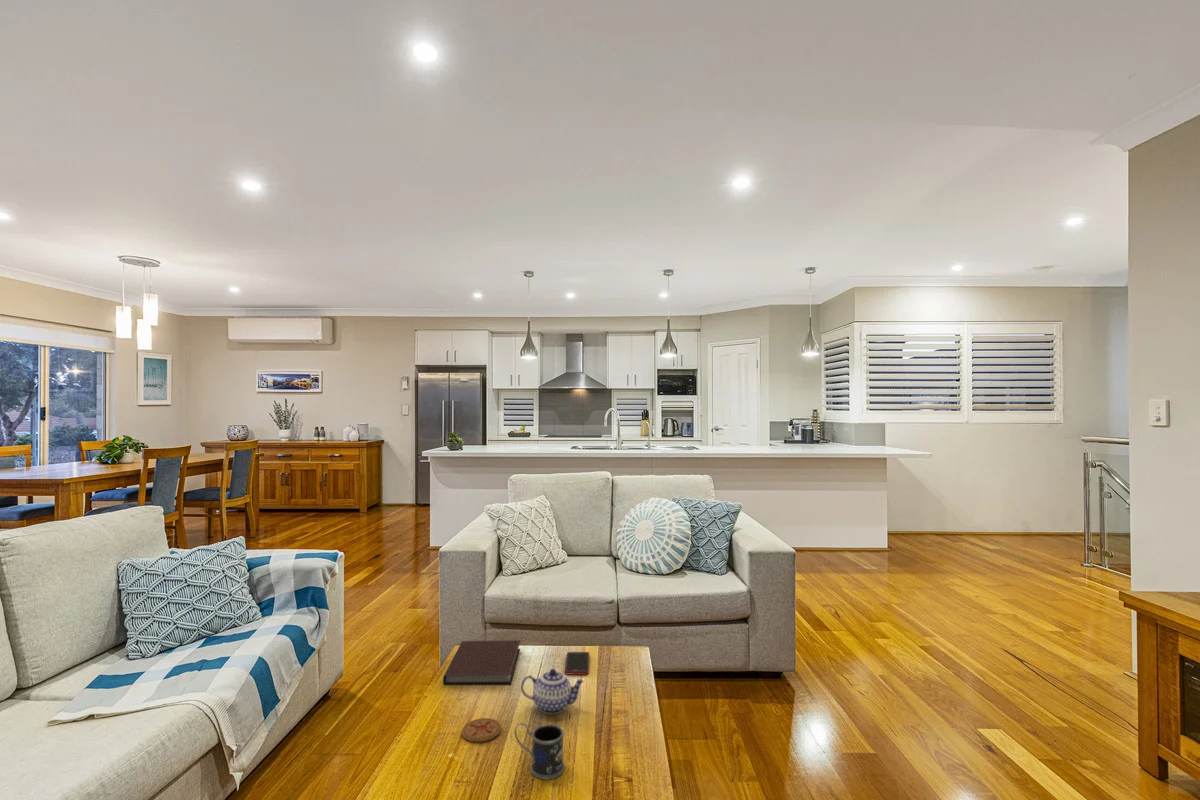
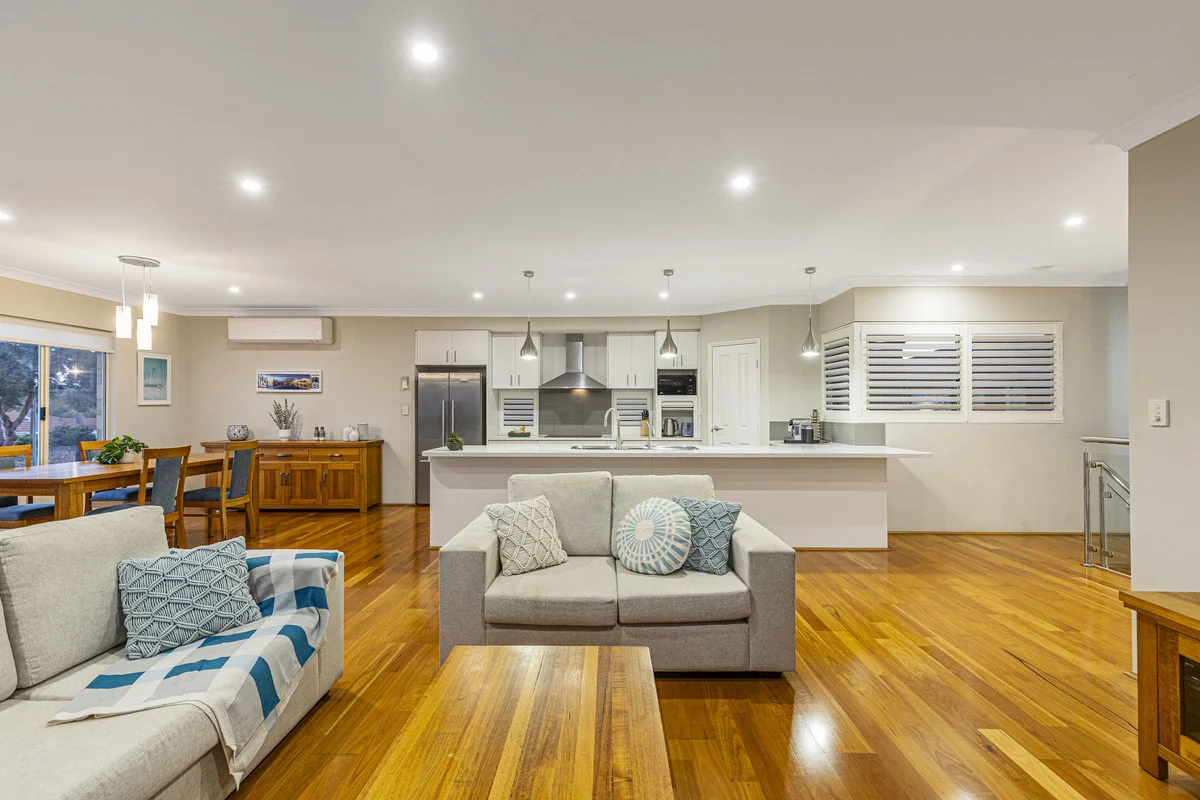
- mug (539, 746)
- teapot (552, 688)
- coaster (481, 729)
- notebook (484, 661)
- cell phone (577, 662)
